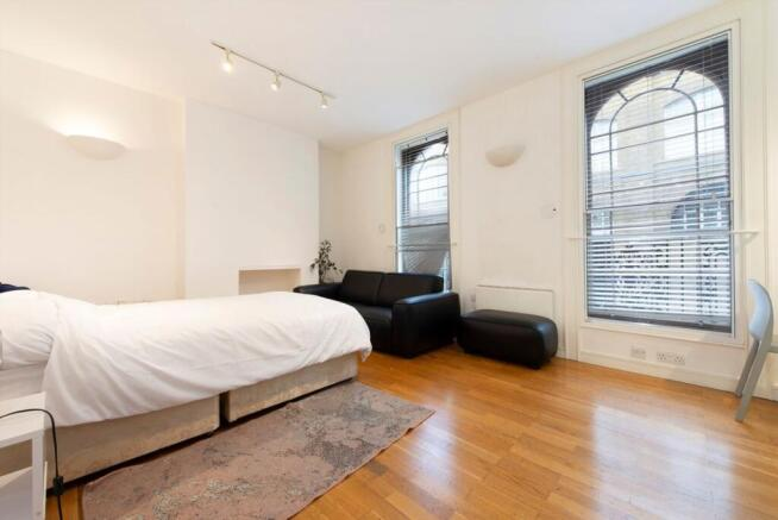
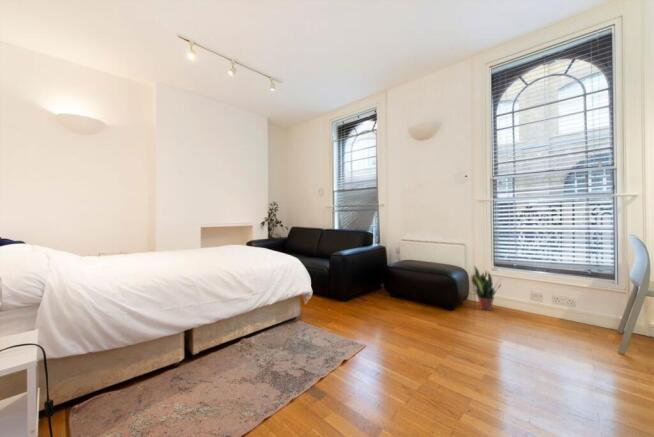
+ potted plant (485, 287)
